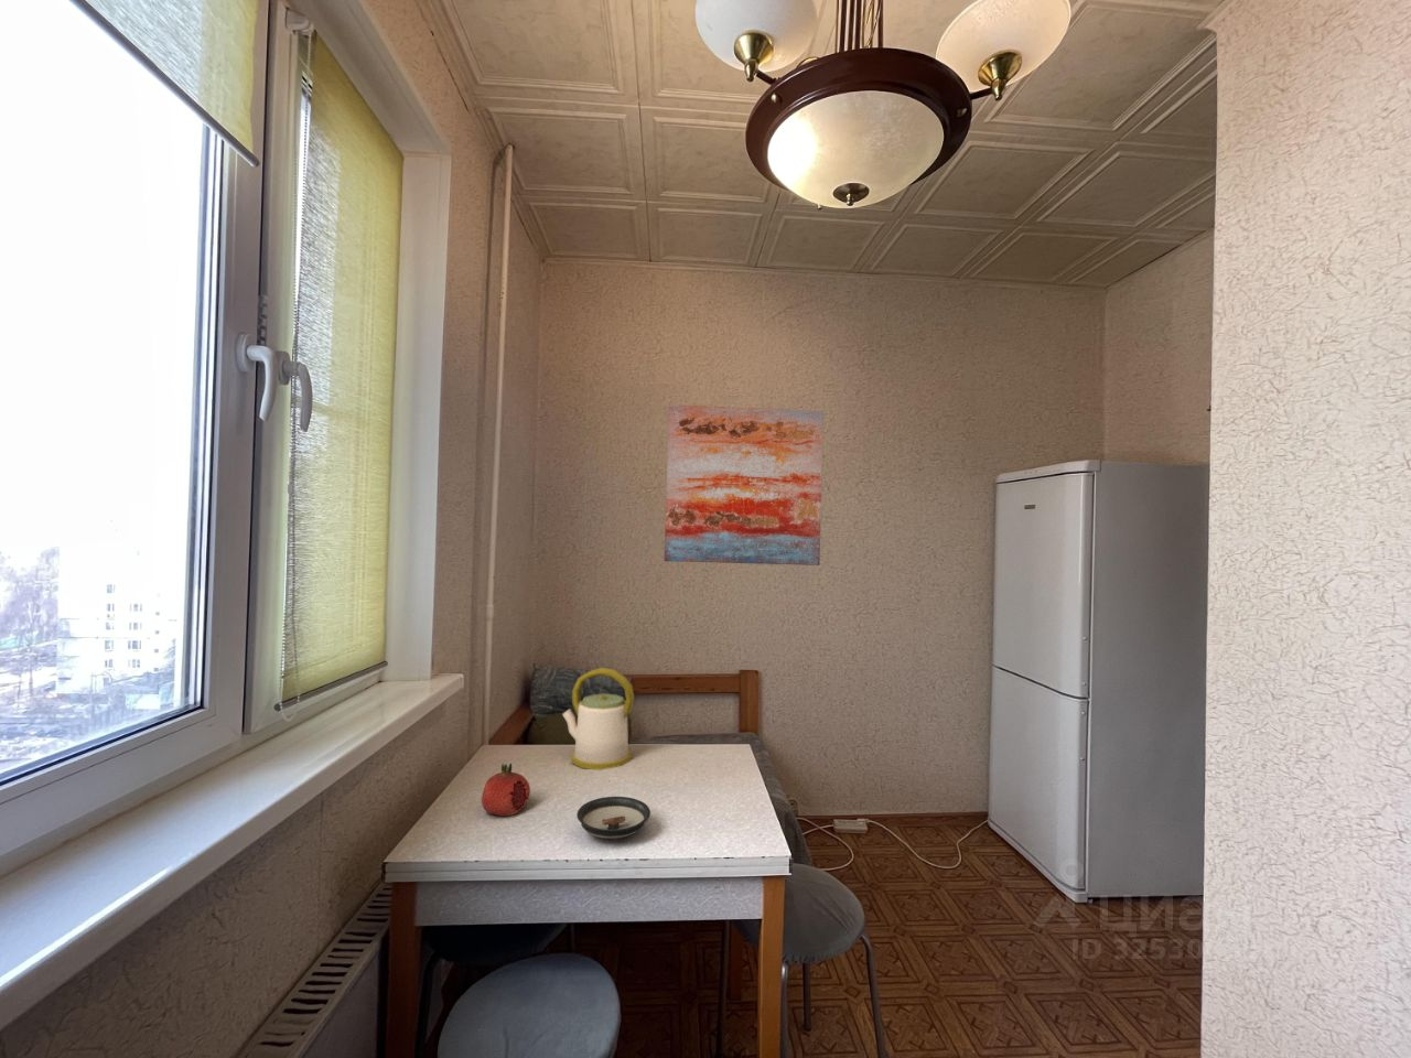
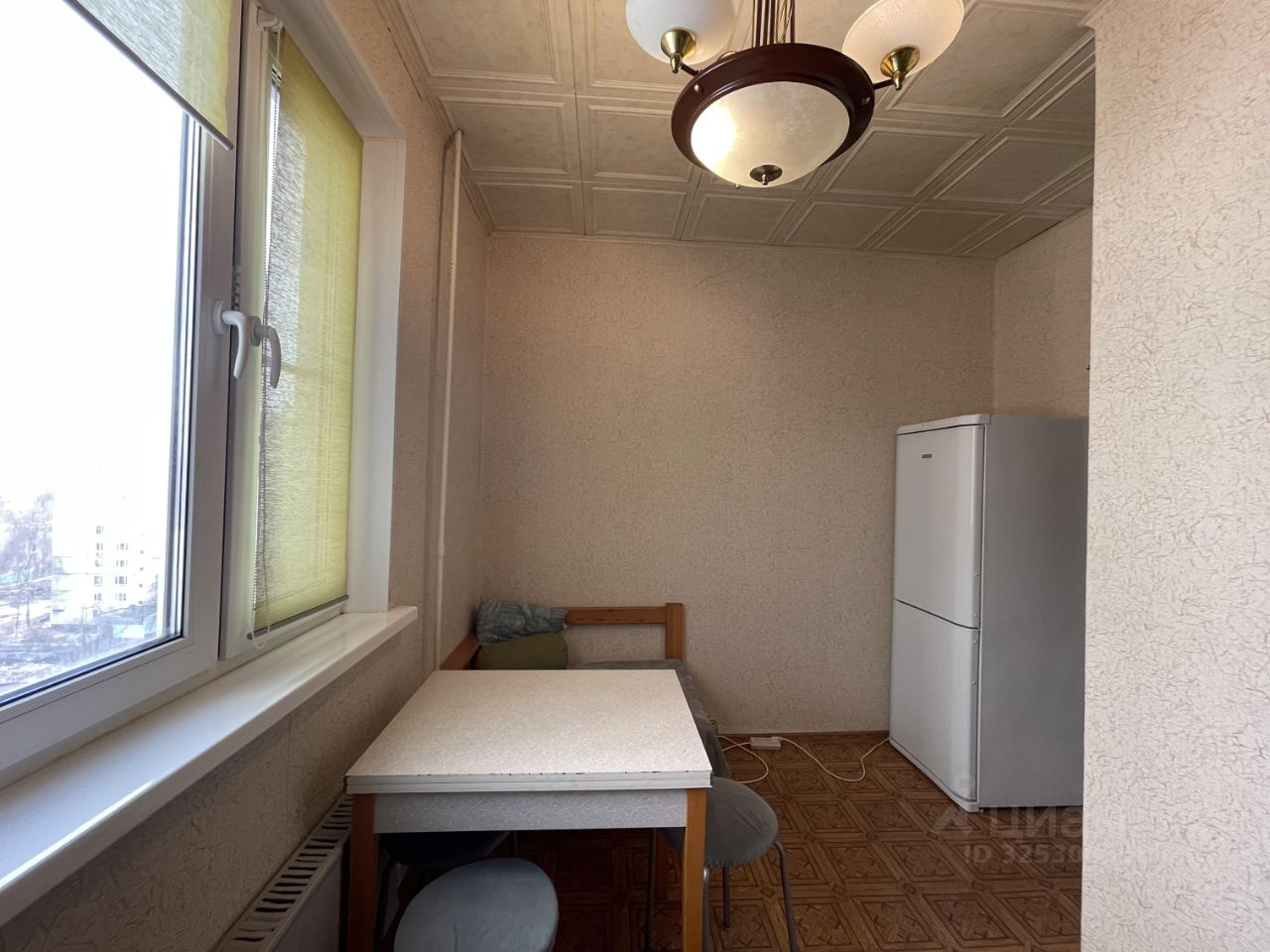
- kettle (597, 712)
- saucer (613, 820)
- wall art (744, 485)
- fruit (506, 786)
